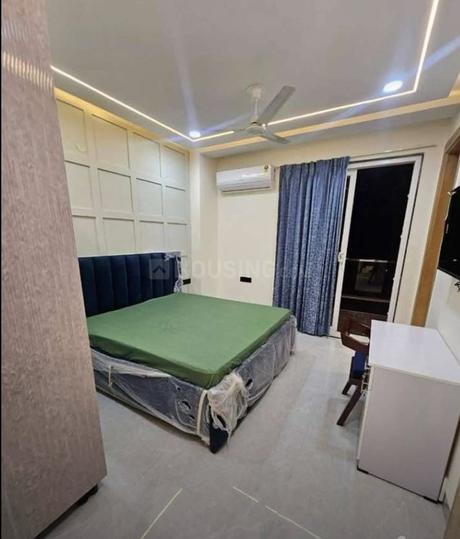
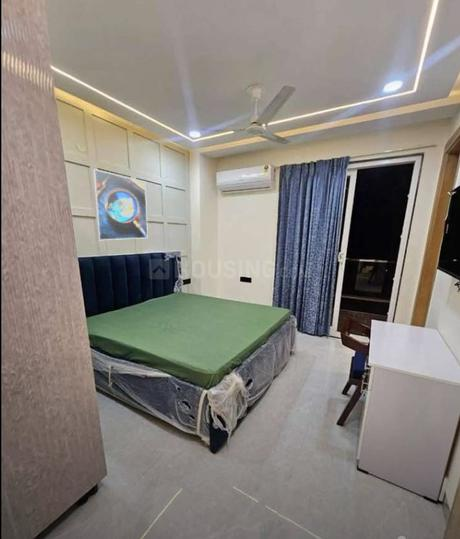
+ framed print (123, 208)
